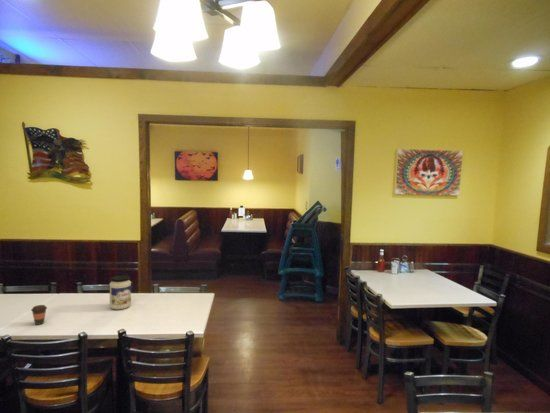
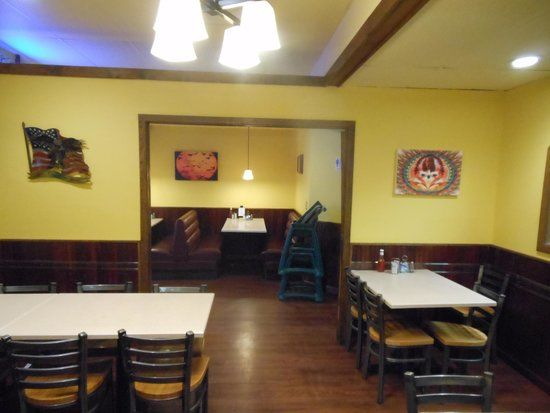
- jar (120, 292)
- coffee cup (39, 314)
